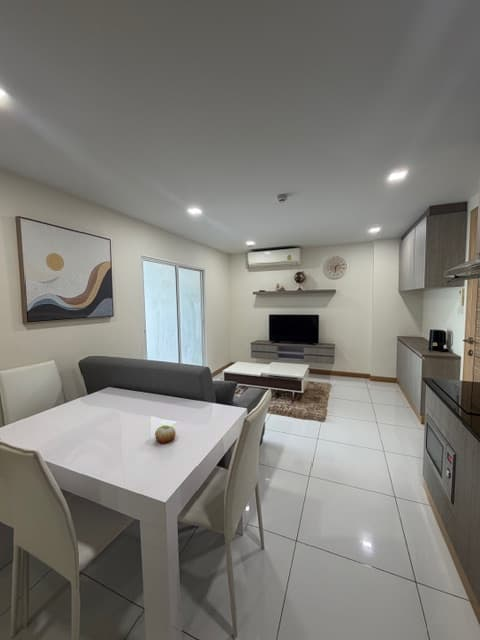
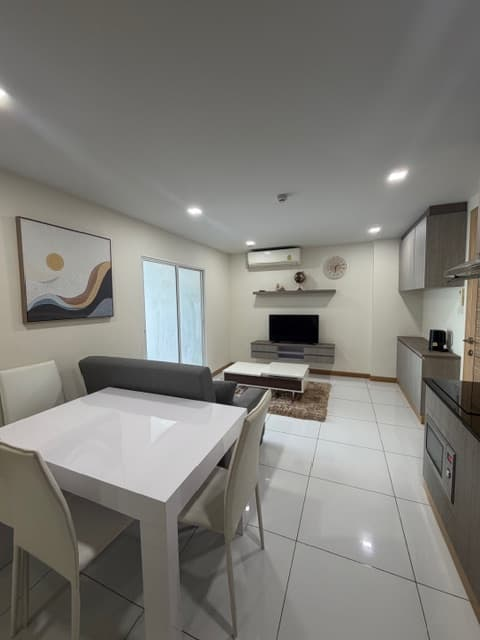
- fruit (165, 433)
